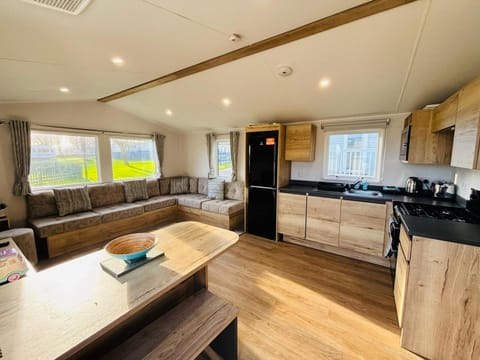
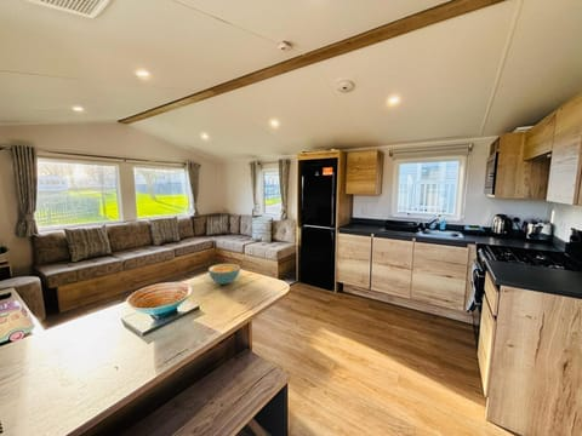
+ cereal bowl (224, 275)
